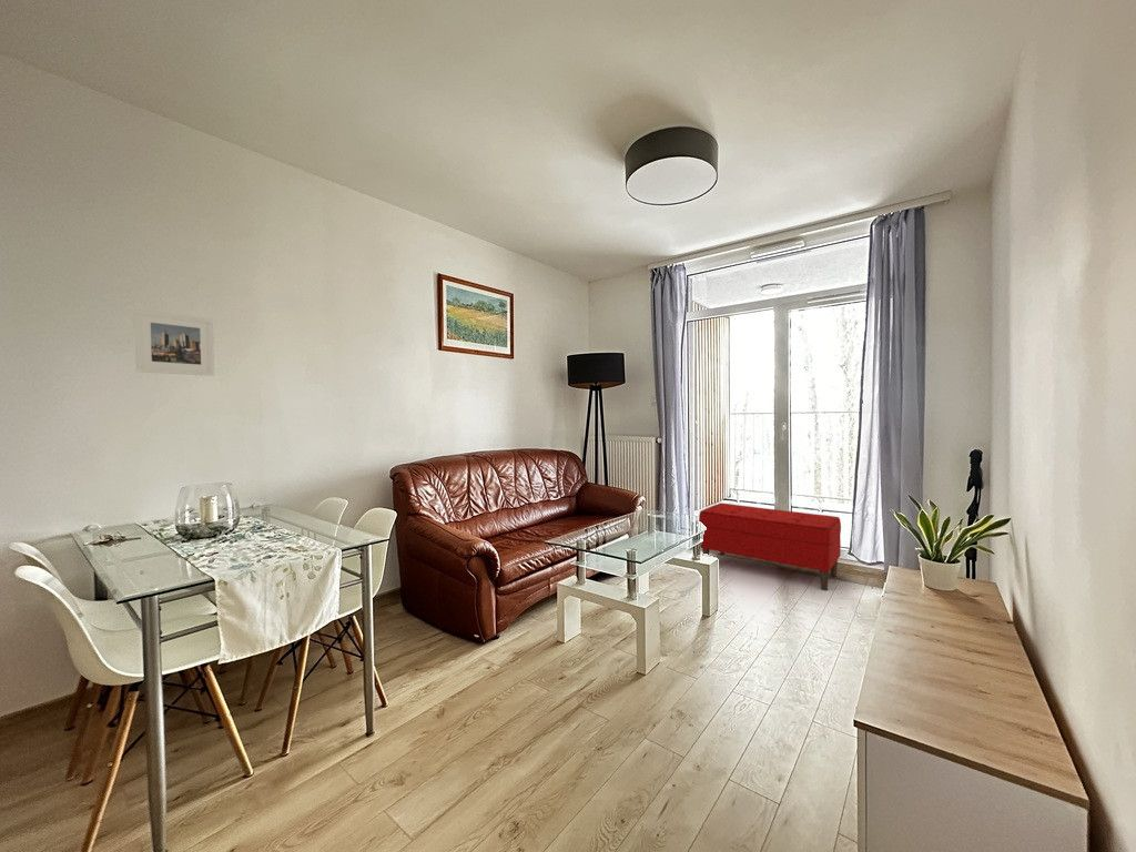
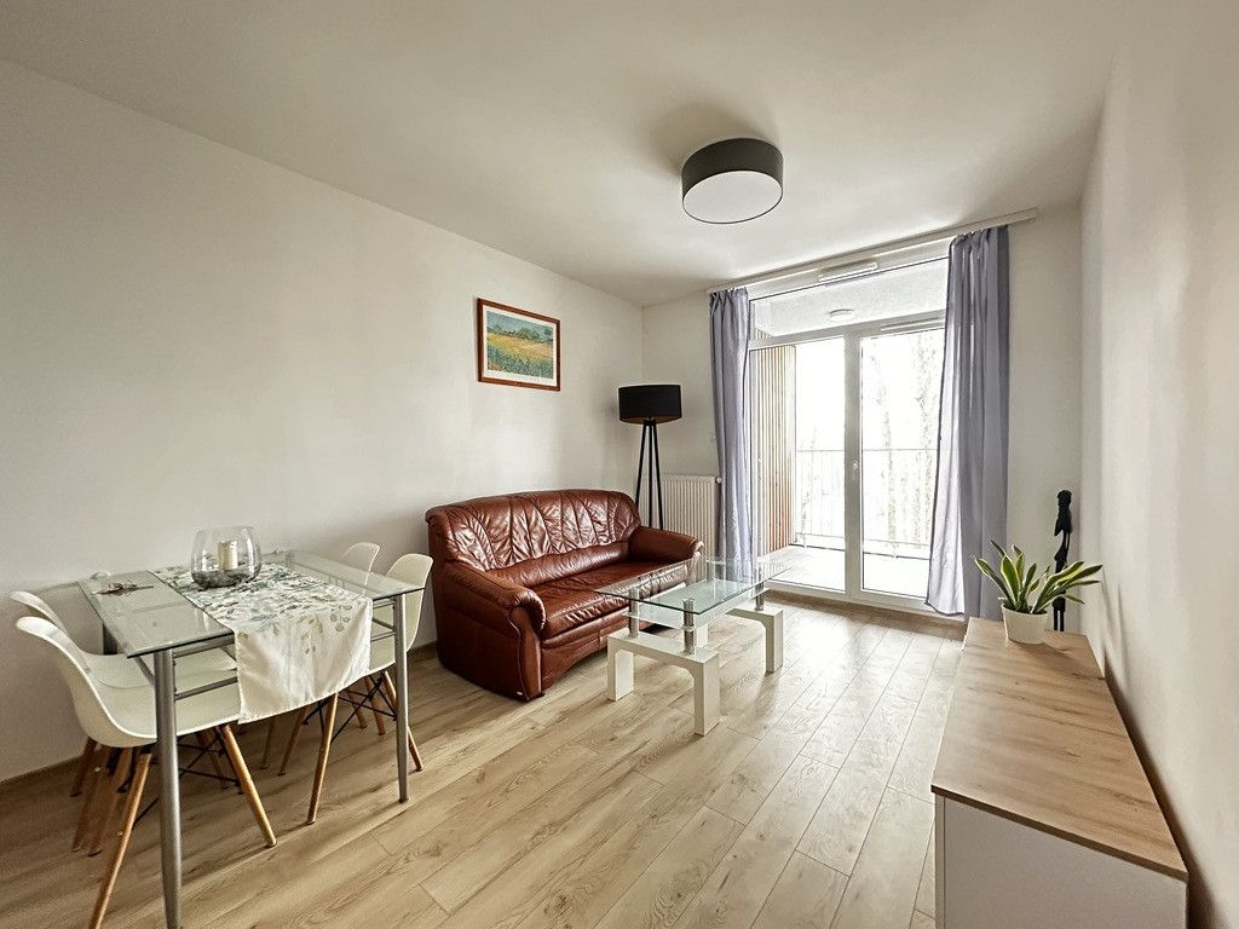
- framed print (175, 344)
- bench (767, 541)
